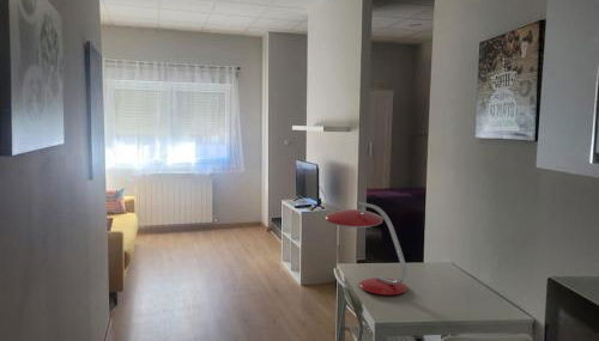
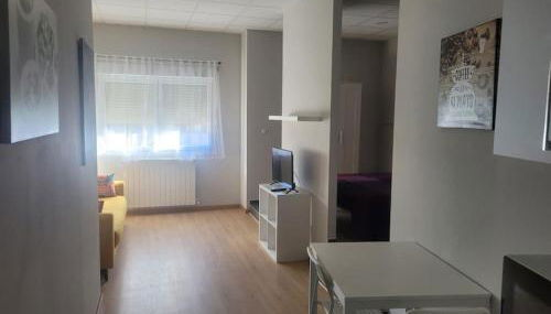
- desk lamp (367, 226)
